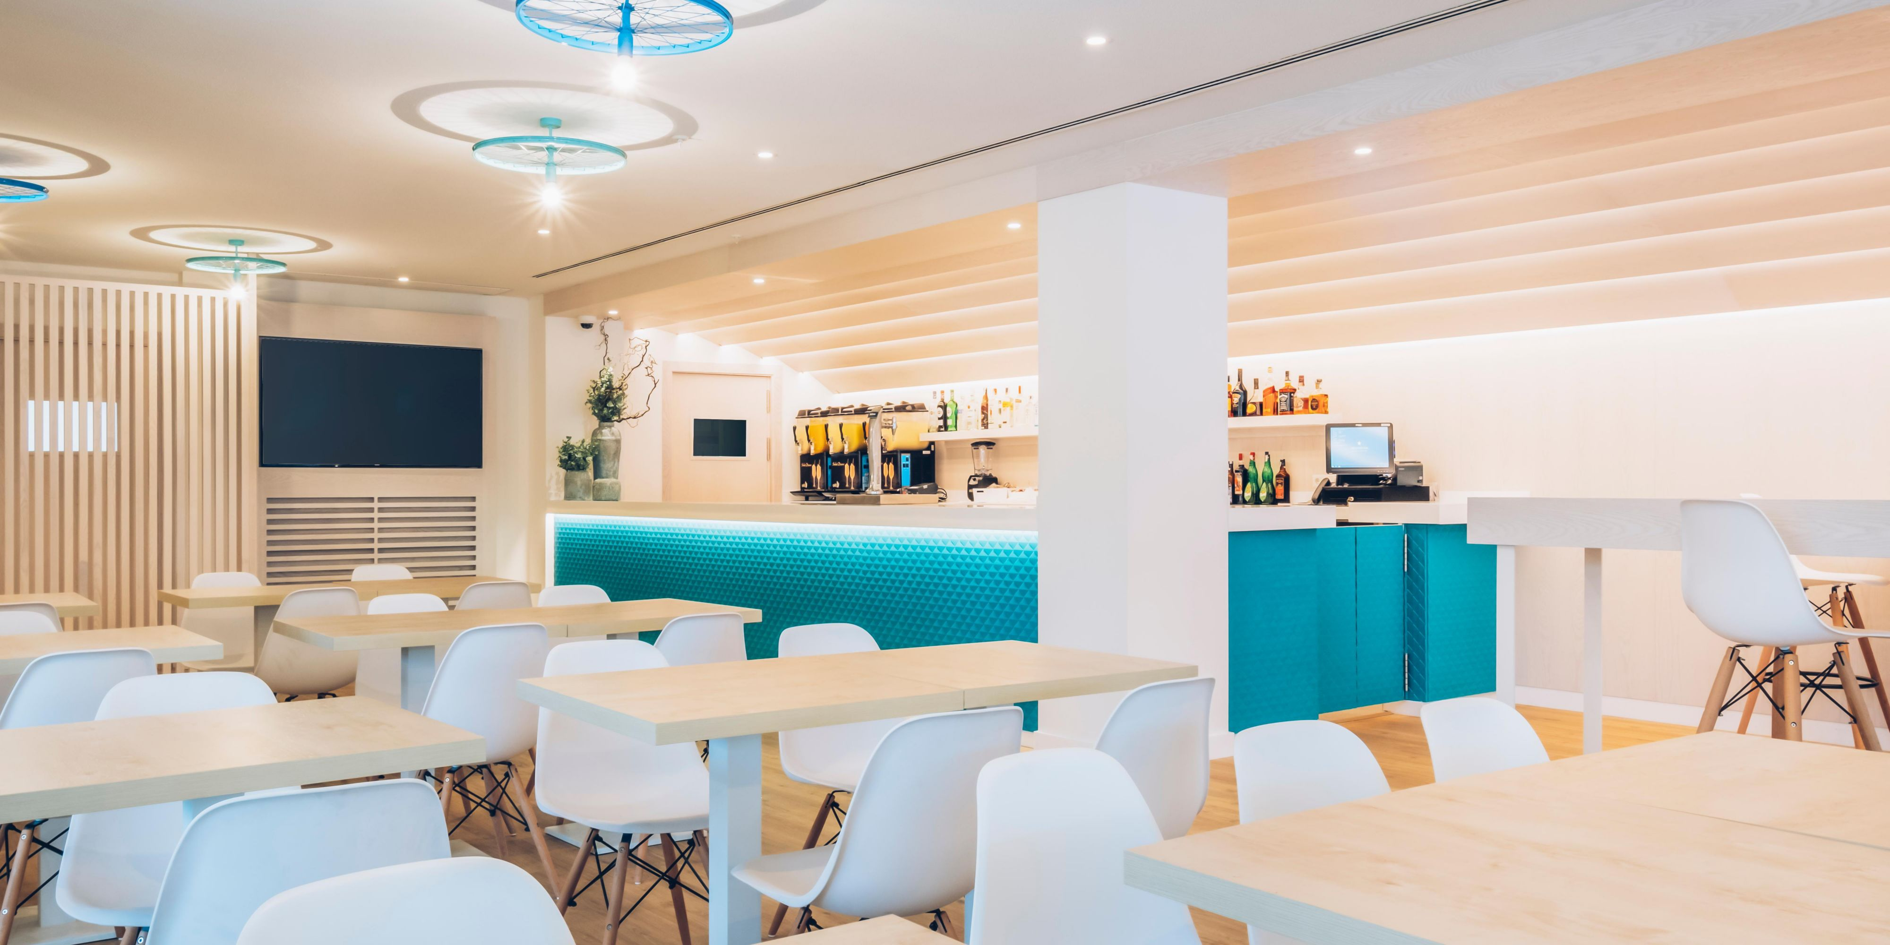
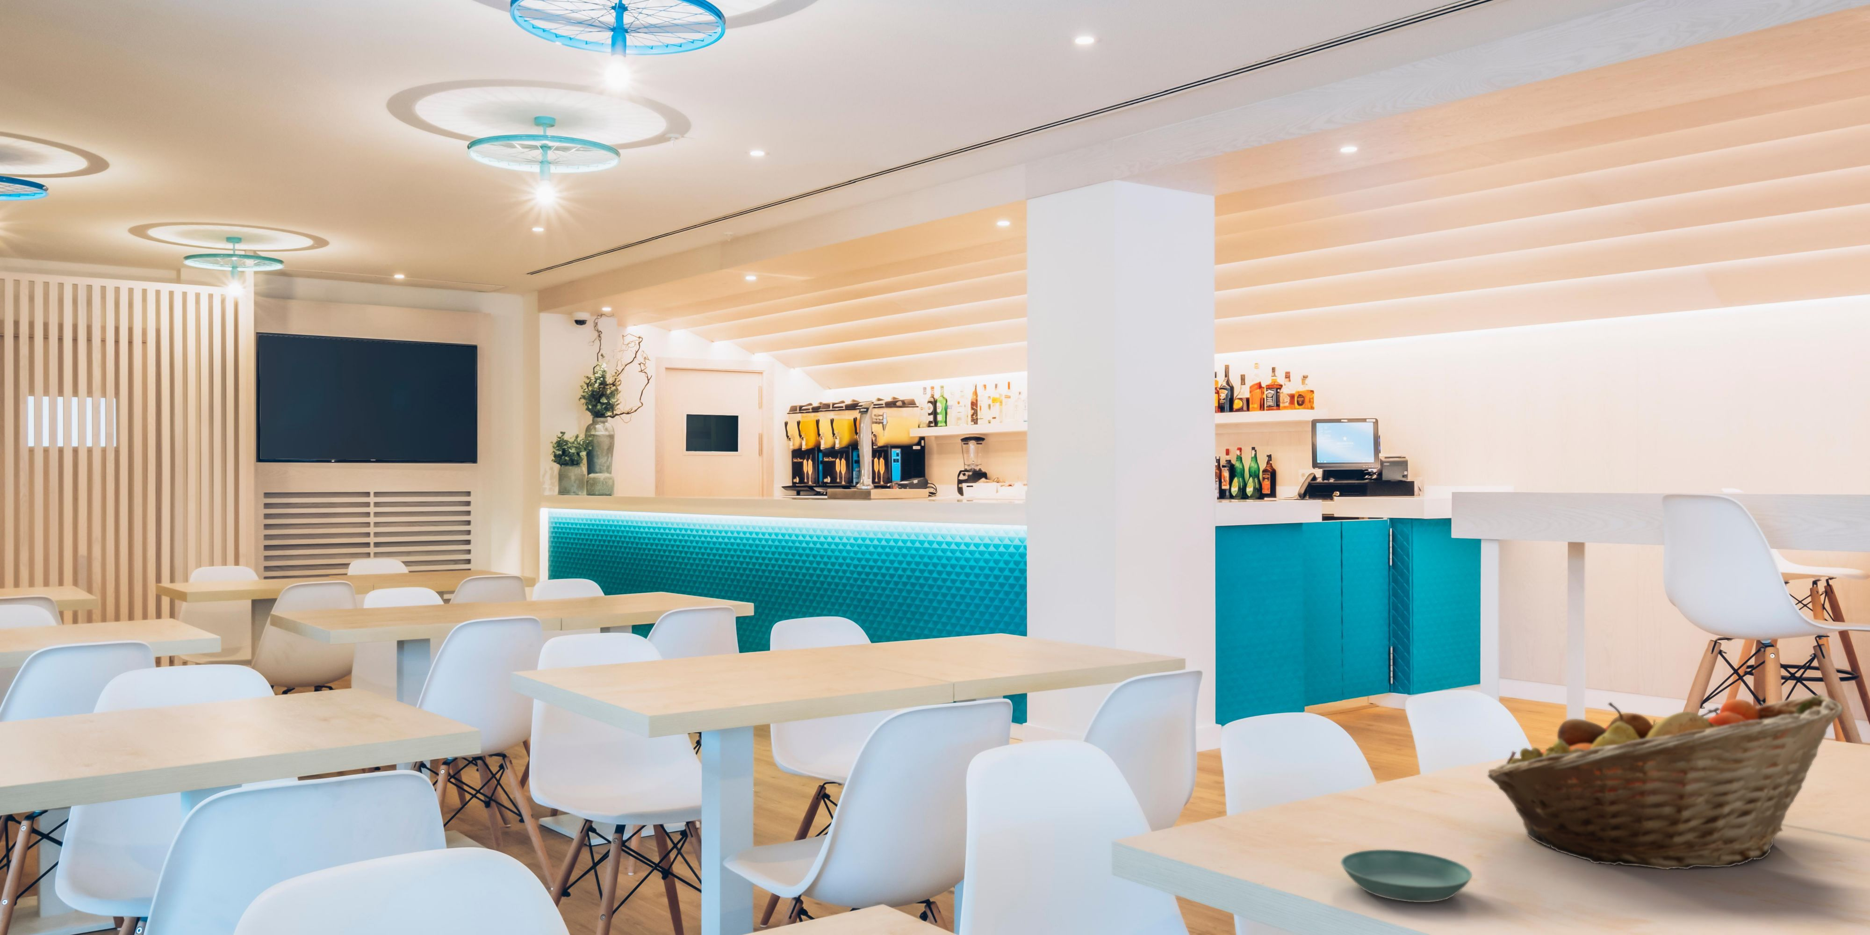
+ saucer (1405, 878)
+ fruit basket (1662, 766)
